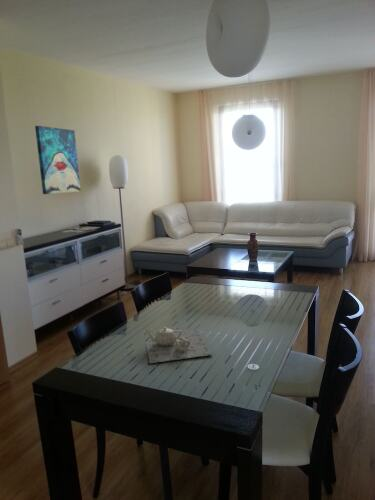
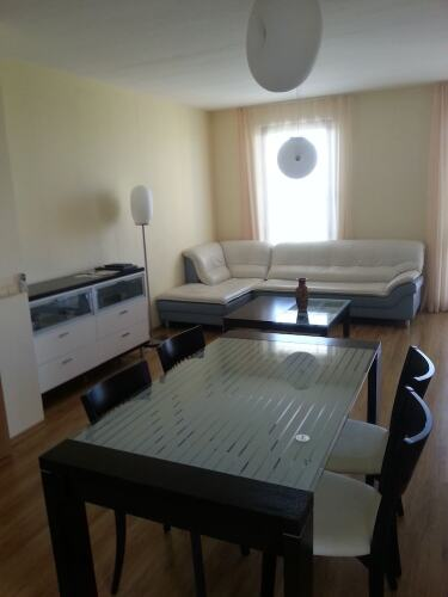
- wall art (59, 161)
- teapot (175, 337)
